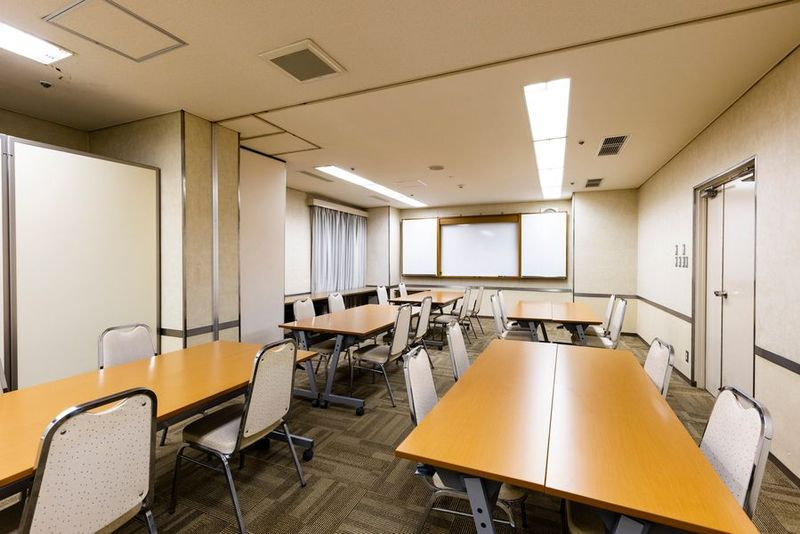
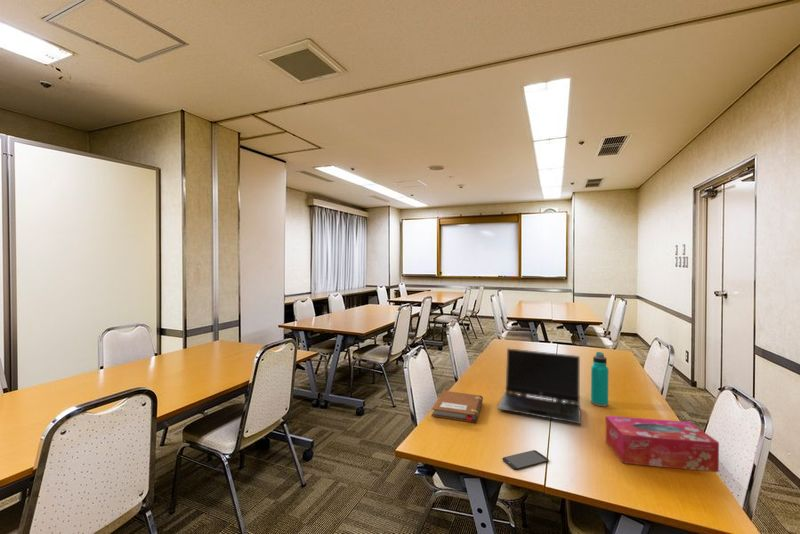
+ laptop computer (539, 382)
+ water bottle (599, 378)
+ tissue box (657, 441)
+ smartphone (525, 459)
+ notebook (458, 405)
